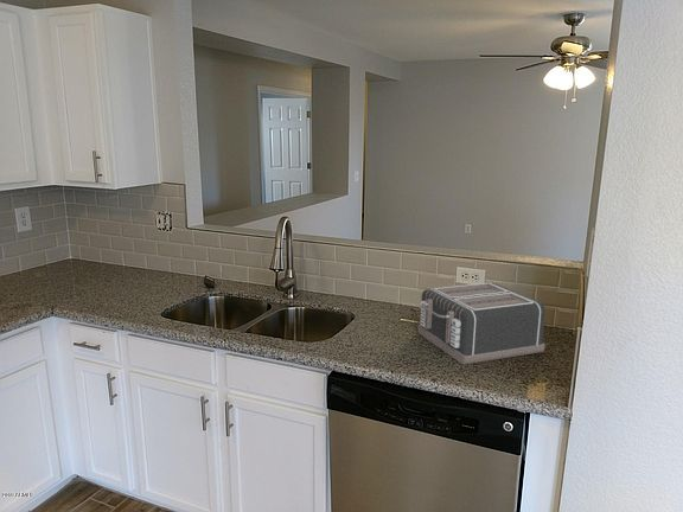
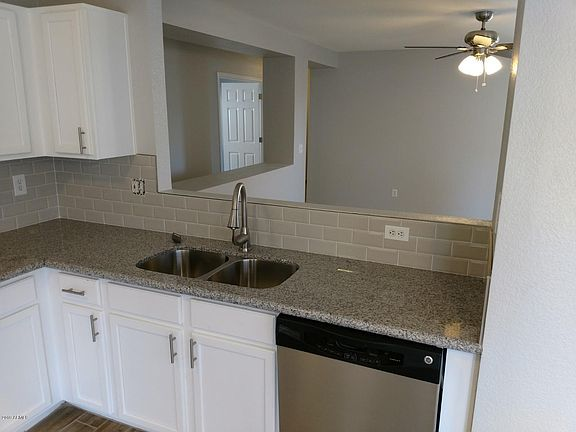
- toaster (473, 319)
